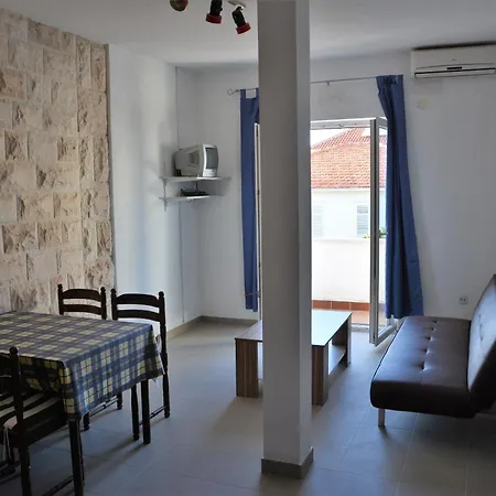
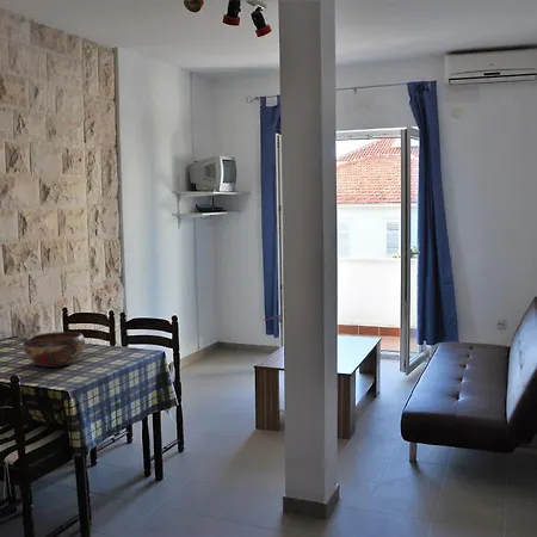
+ decorative bowl (54, 350)
